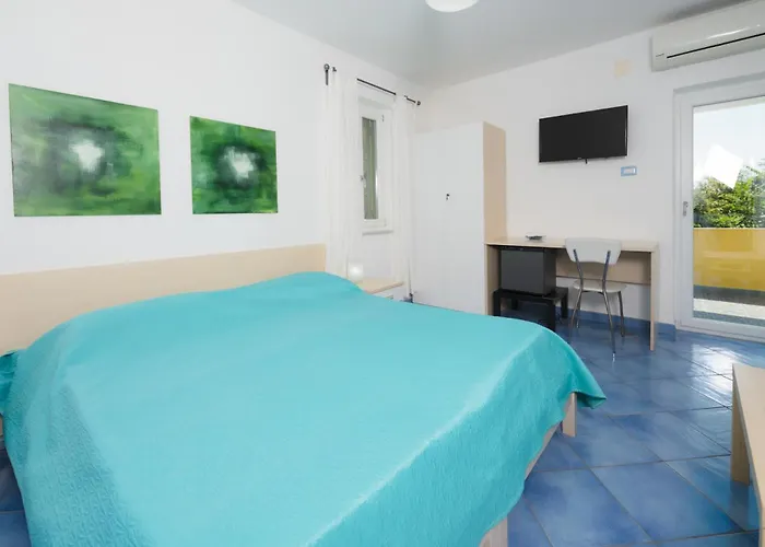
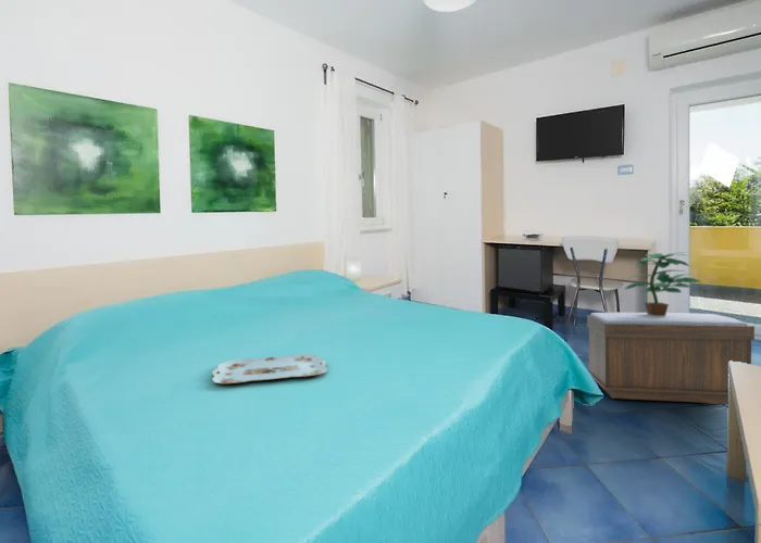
+ potted plant (661, 283)
+ bench (661, 353)
+ serving tray (271, 368)
